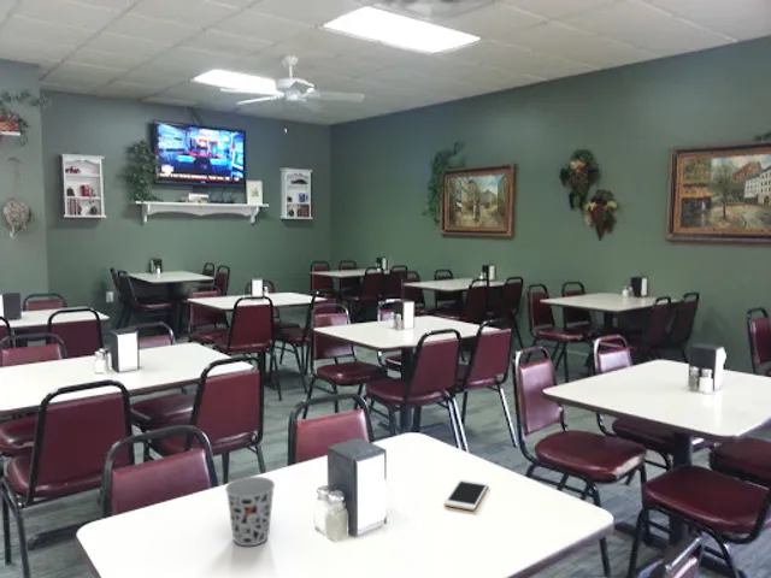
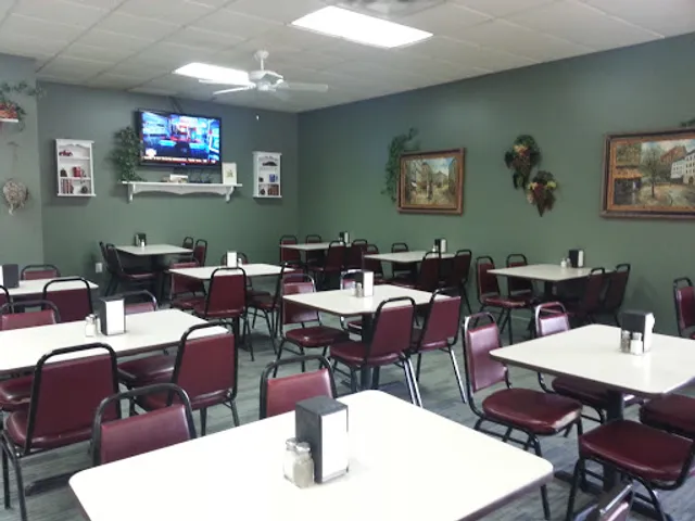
- cell phone (466, 494)
- cup (251, 512)
